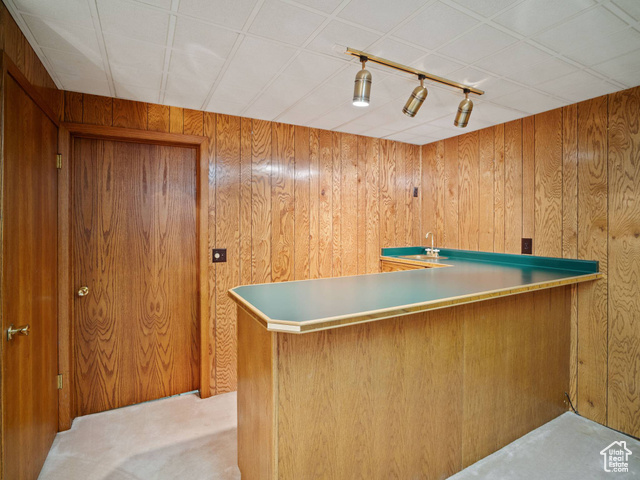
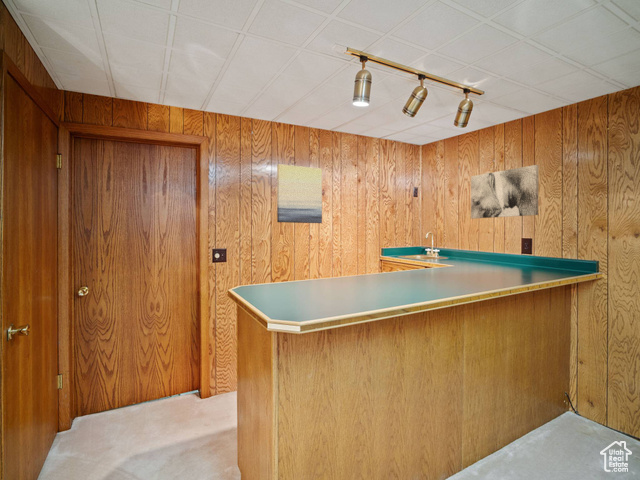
+ wall art (501, 194)
+ wall art (300, 194)
